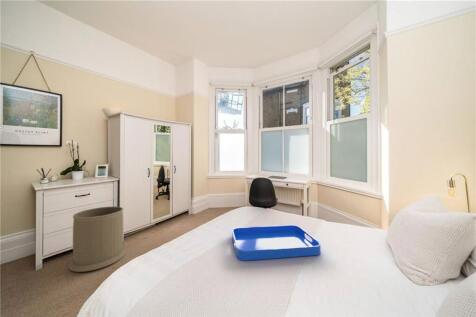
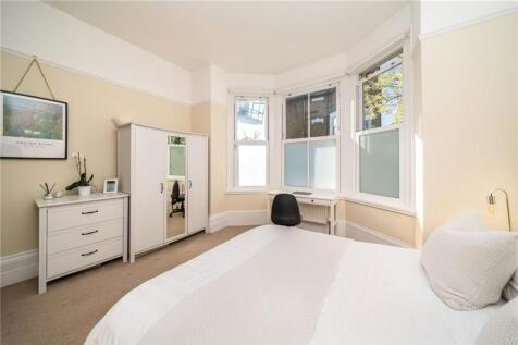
- serving tray (272, 239)
- trash can (99, 234)
